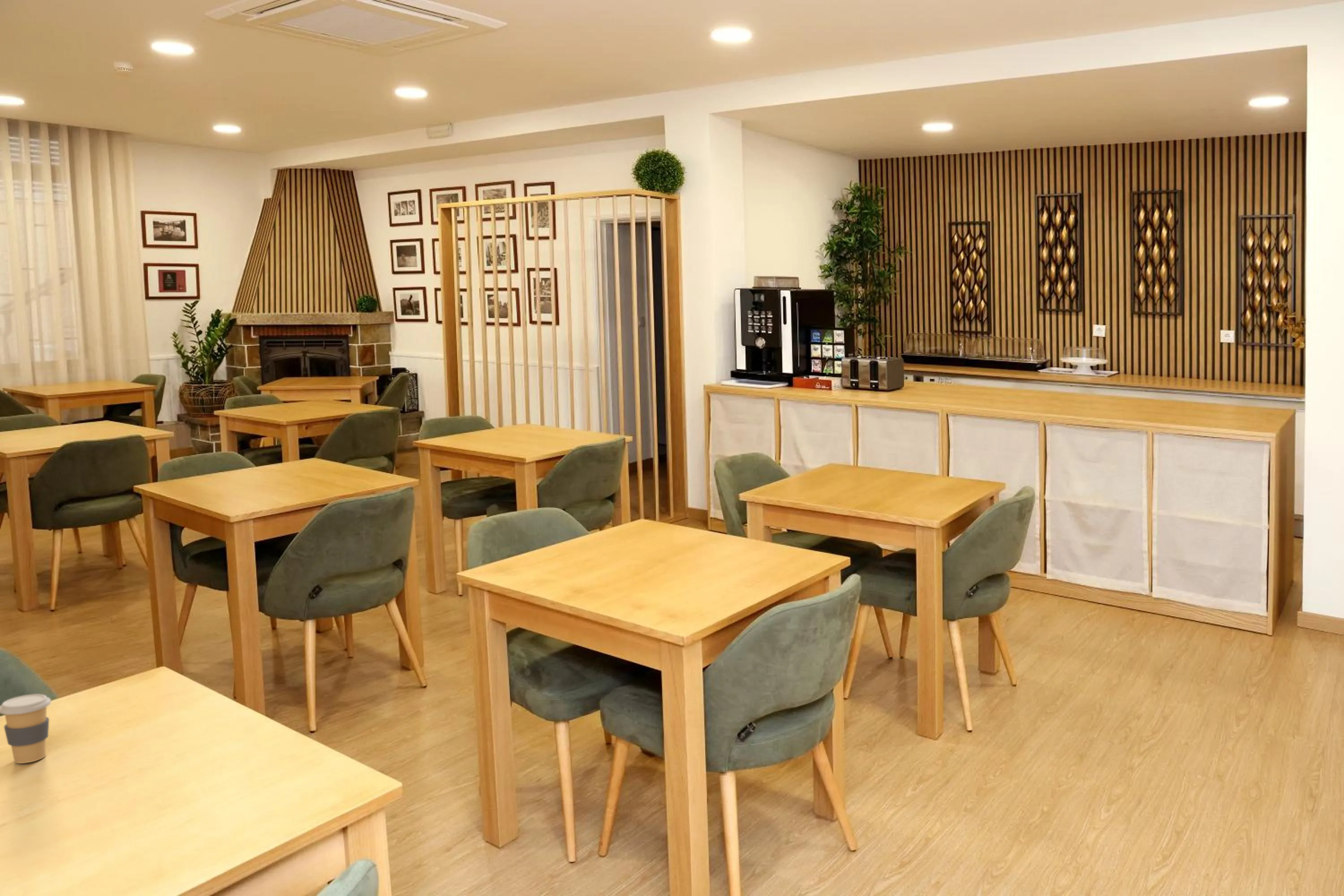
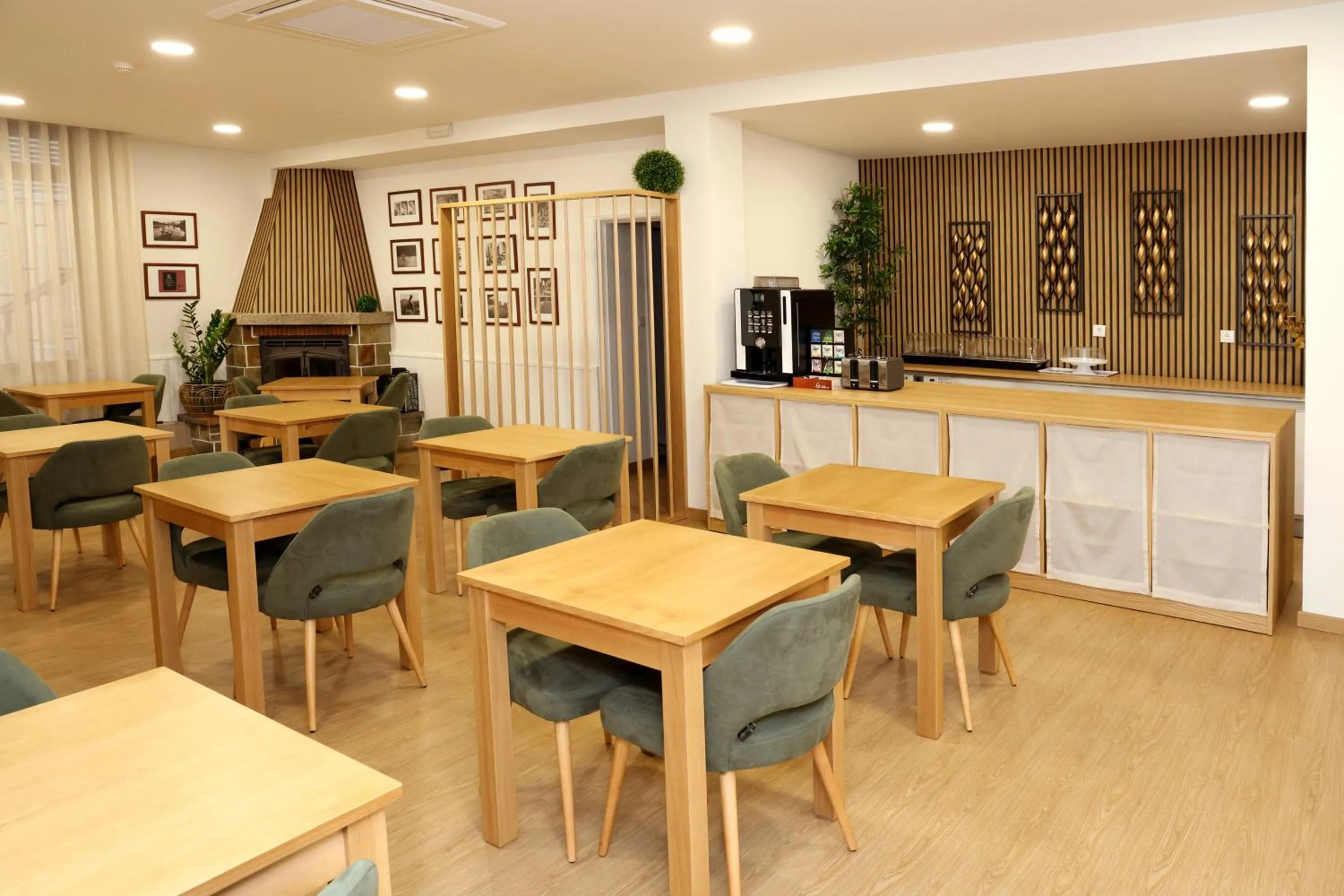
- coffee cup (27, 729)
